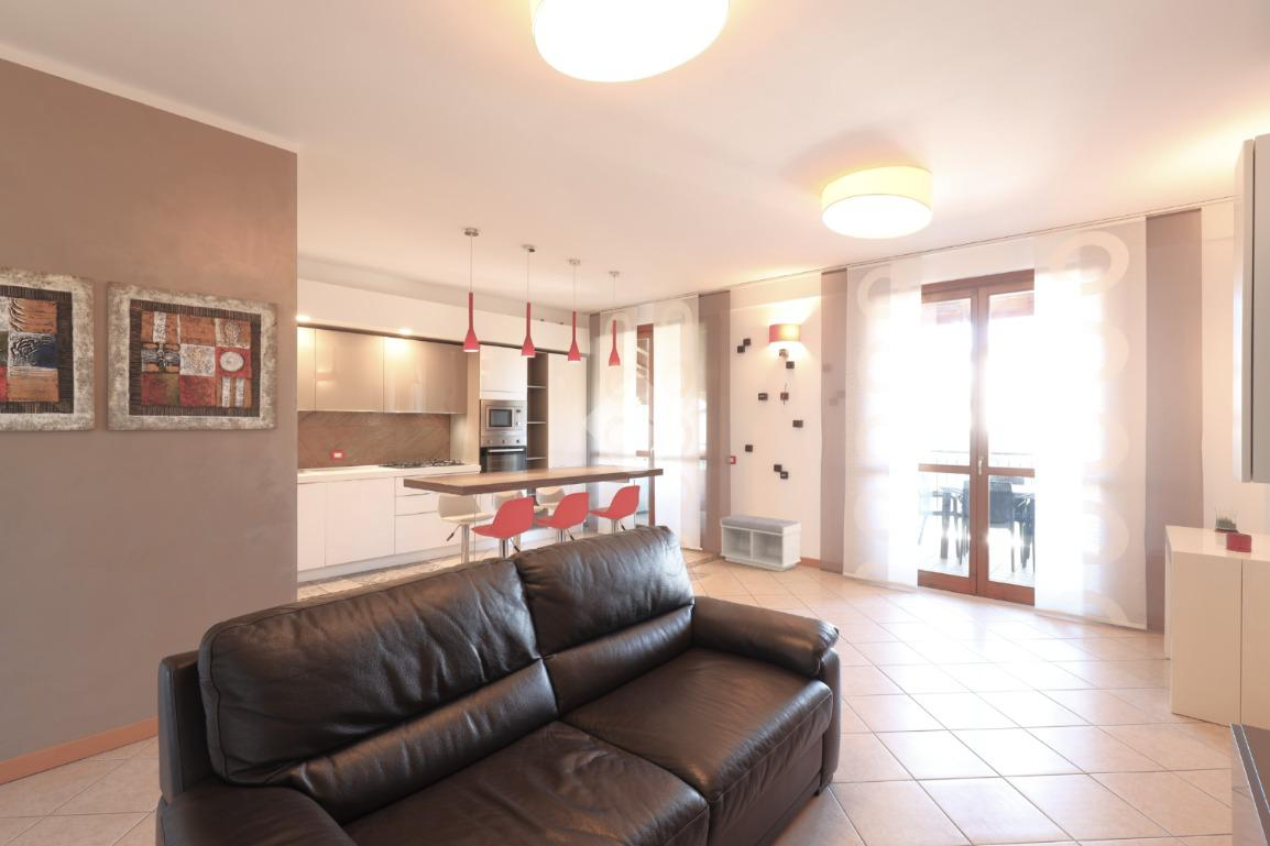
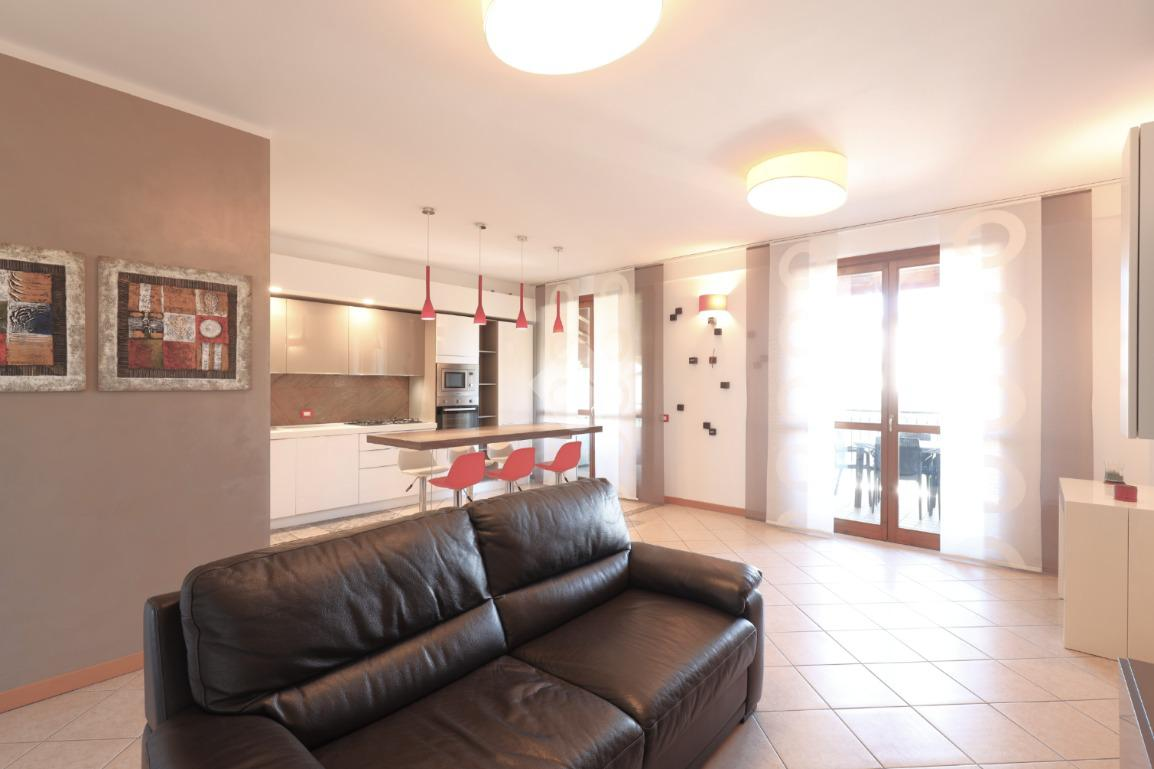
- bench (759, 540)
